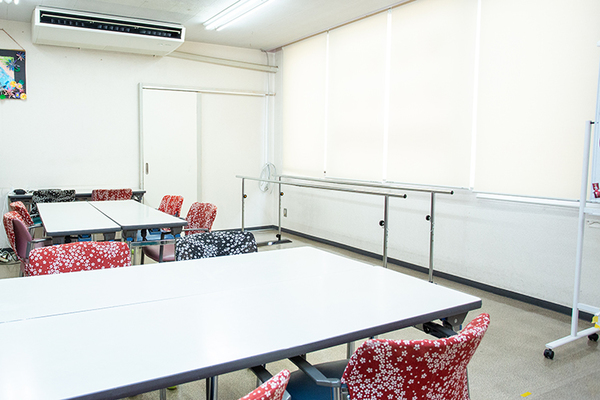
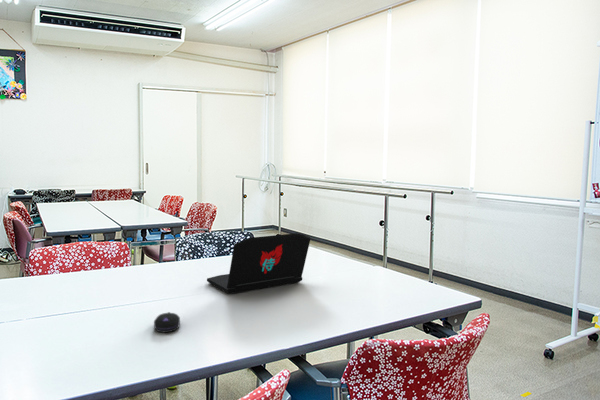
+ computer mouse (167, 320)
+ laptop (257, 257)
